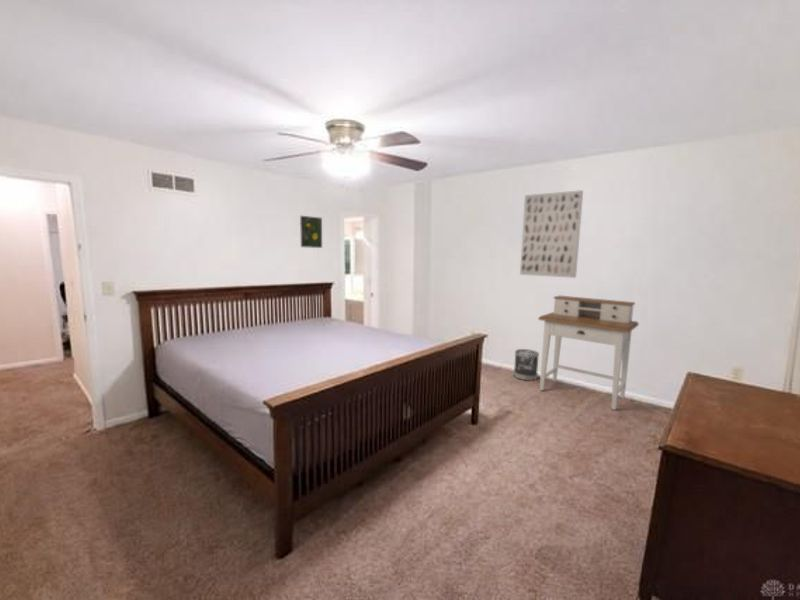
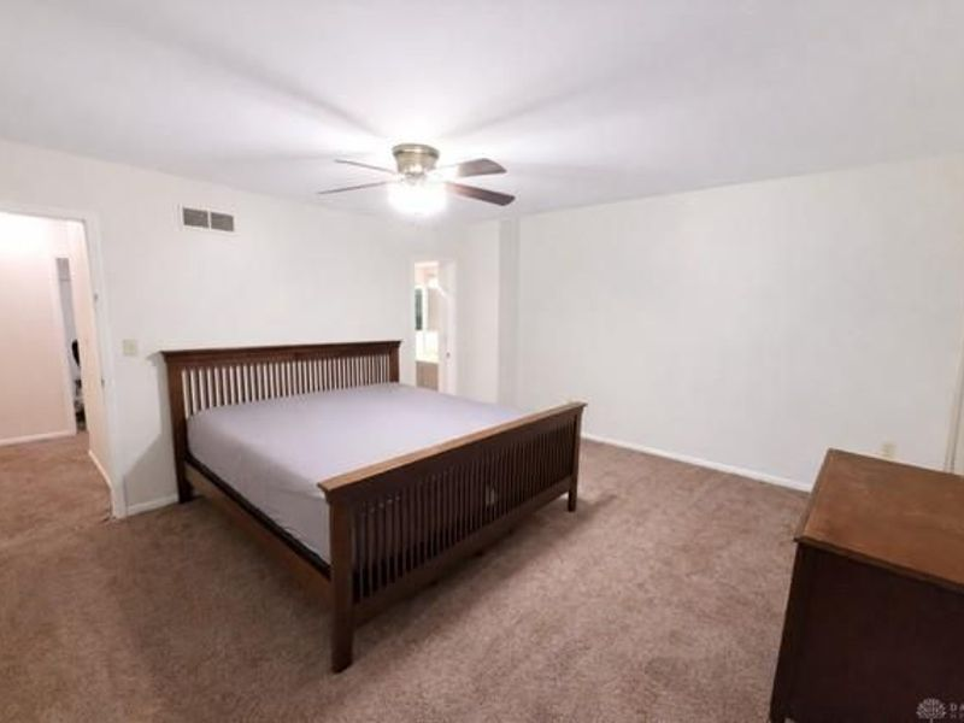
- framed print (311, 232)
- wall art (549, 235)
- desk (584, 340)
- wastebasket (526, 364)
